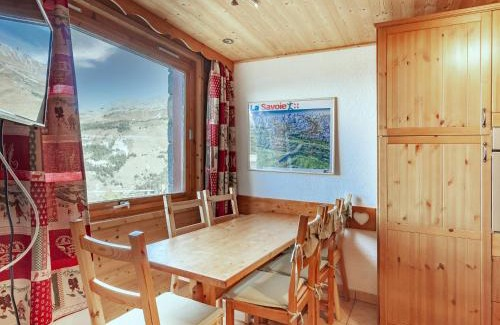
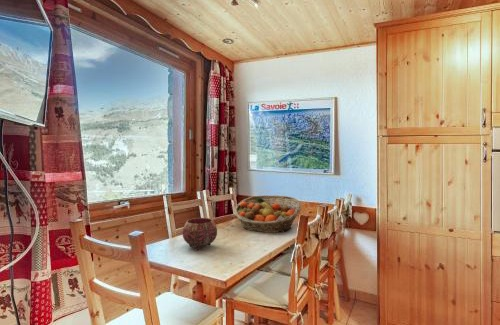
+ bowl (200, 233)
+ fruit basket (267, 213)
